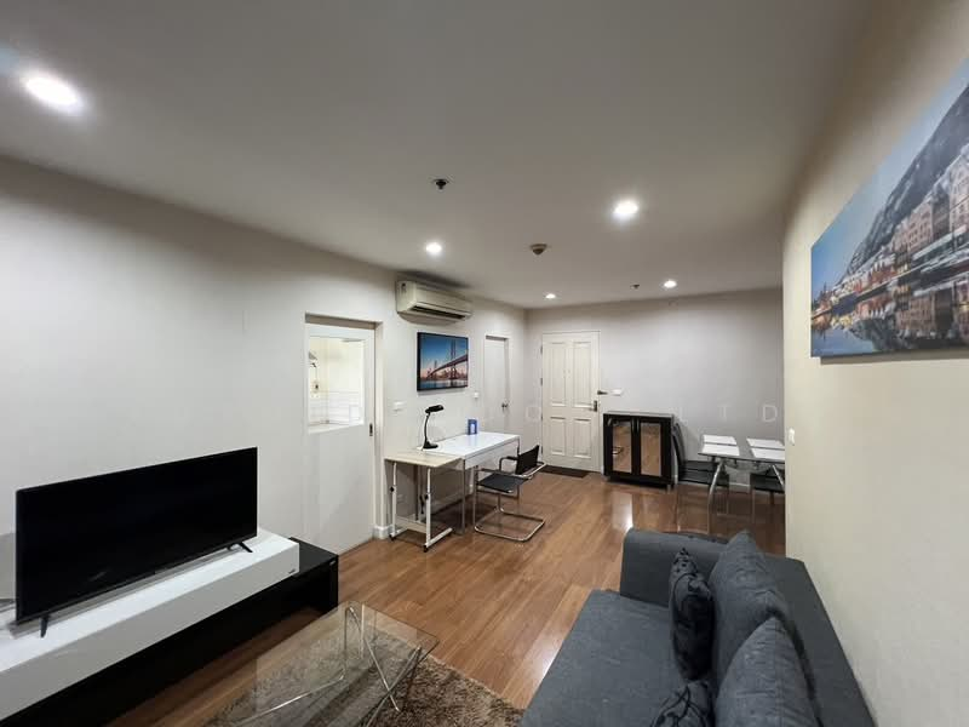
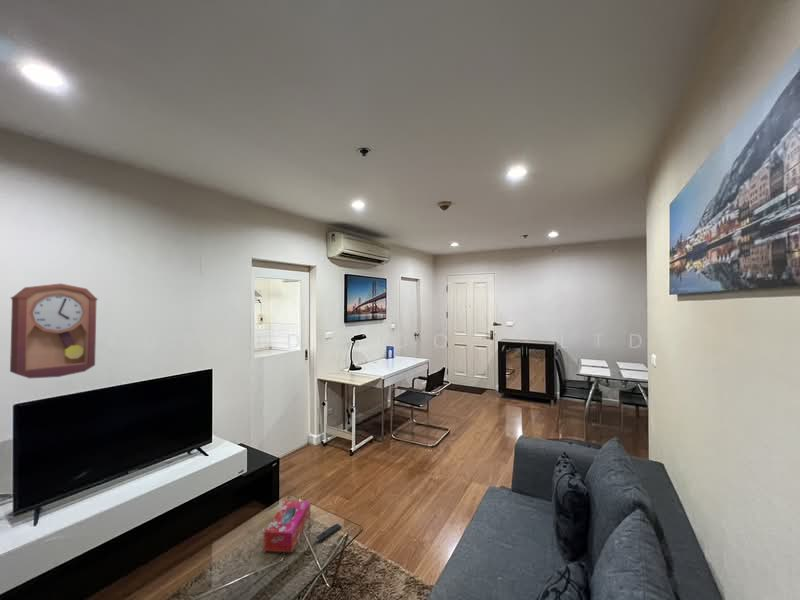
+ pendulum clock (55, 329)
+ remote control (328, 532)
+ tissue box (288, 524)
